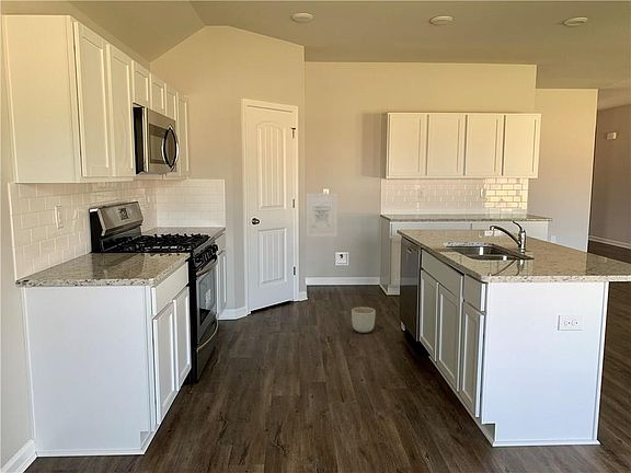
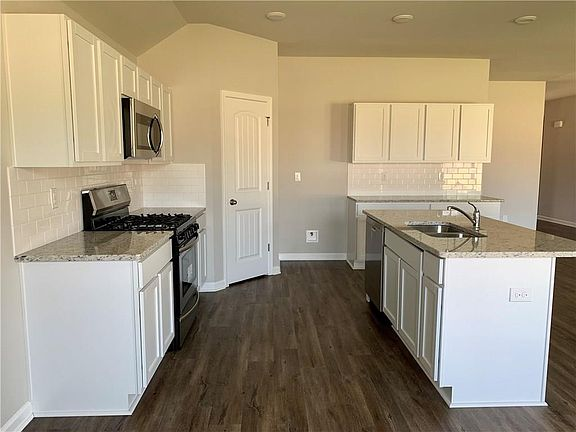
- planter (363, 320)
- wall art (321, 215)
